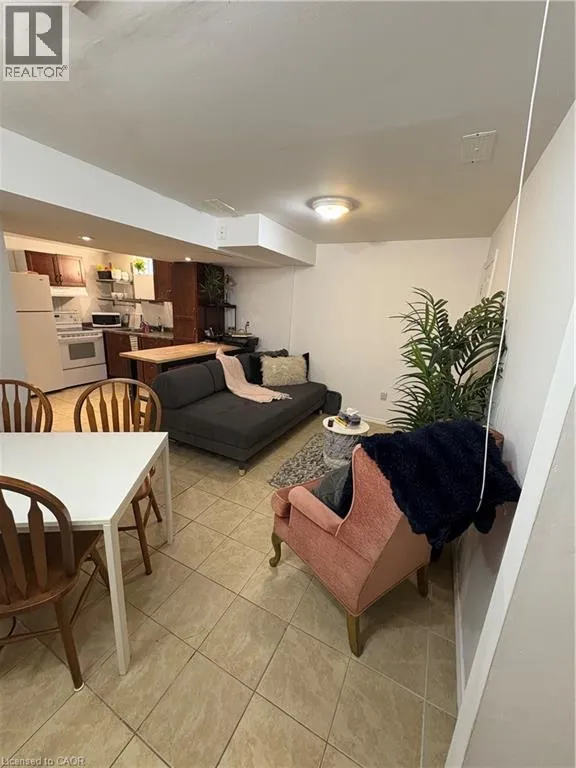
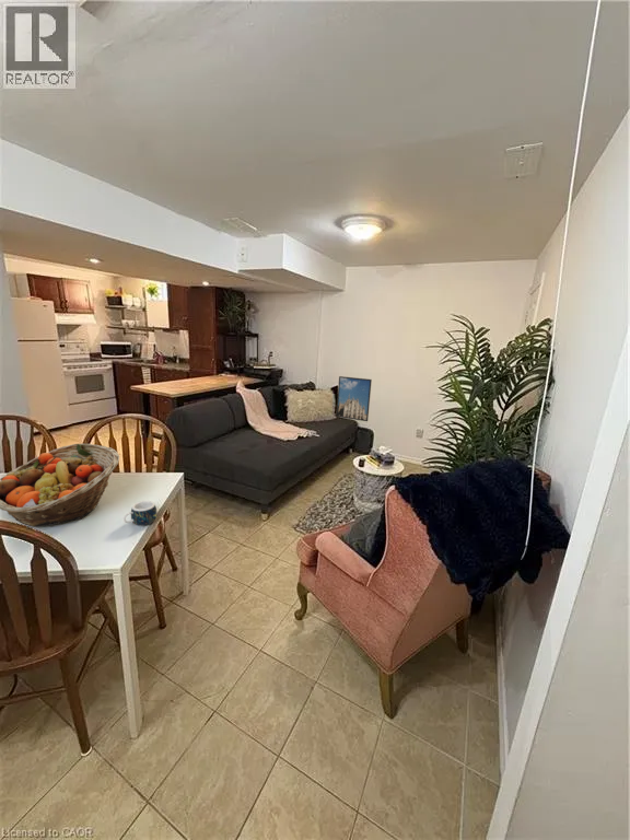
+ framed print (353, 398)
+ fruit basket (60, 481)
+ mug (140, 514)
